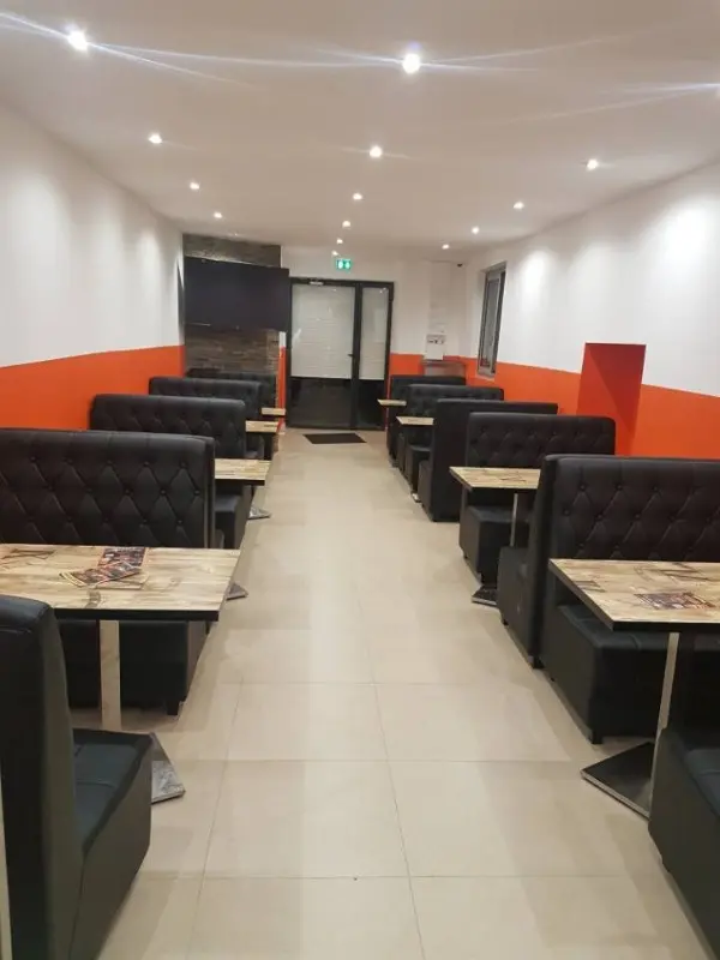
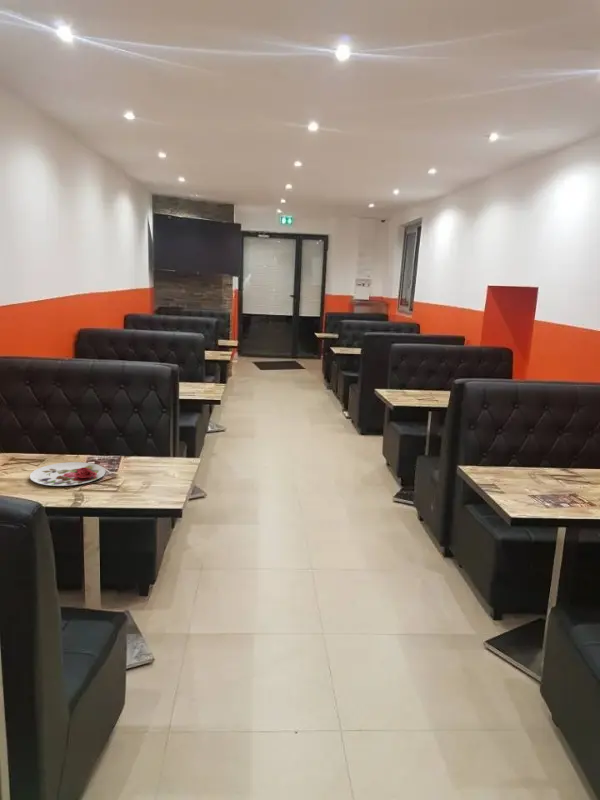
+ plate (68, 472)
